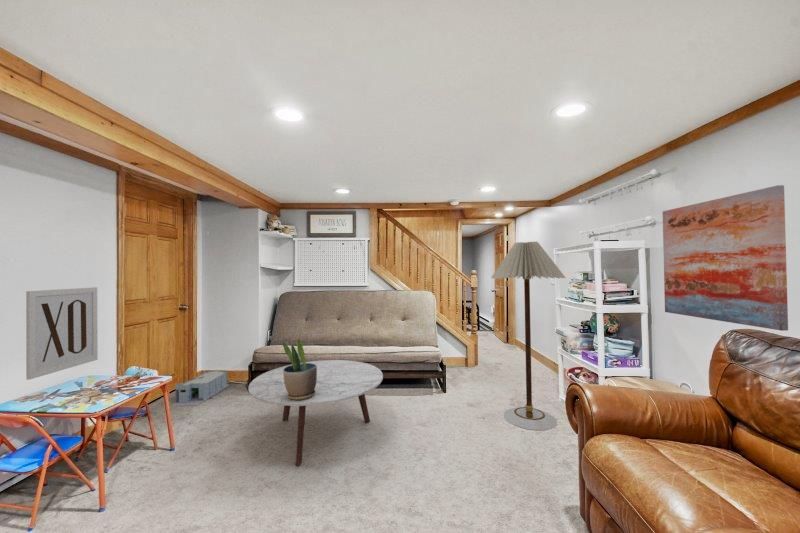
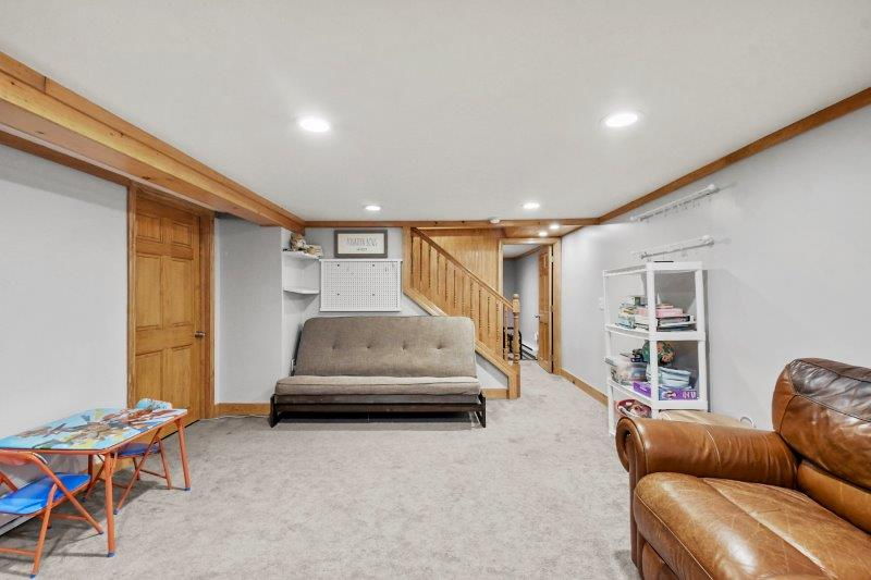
- wall art (65, 328)
- coffee table (319, 404)
- floor lamp (527, 329)
- storage bin (202, 385)
- potted plant (300, 365)
- wall art (713, 260)
